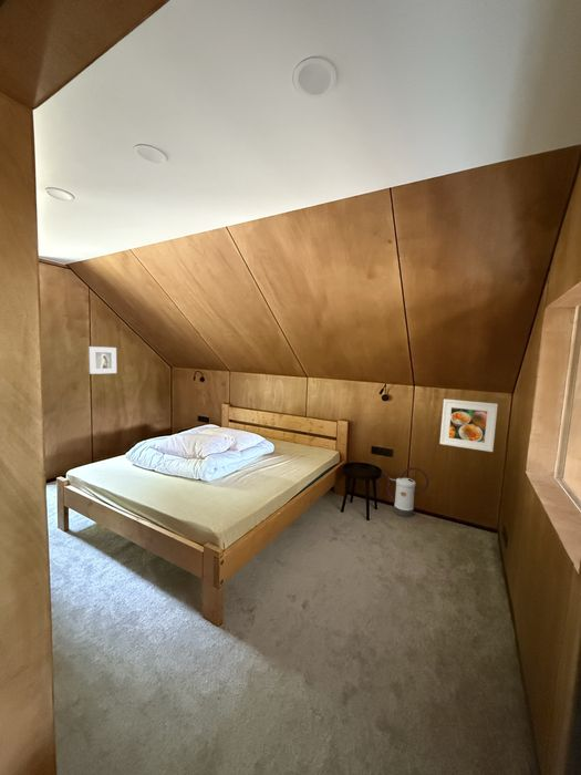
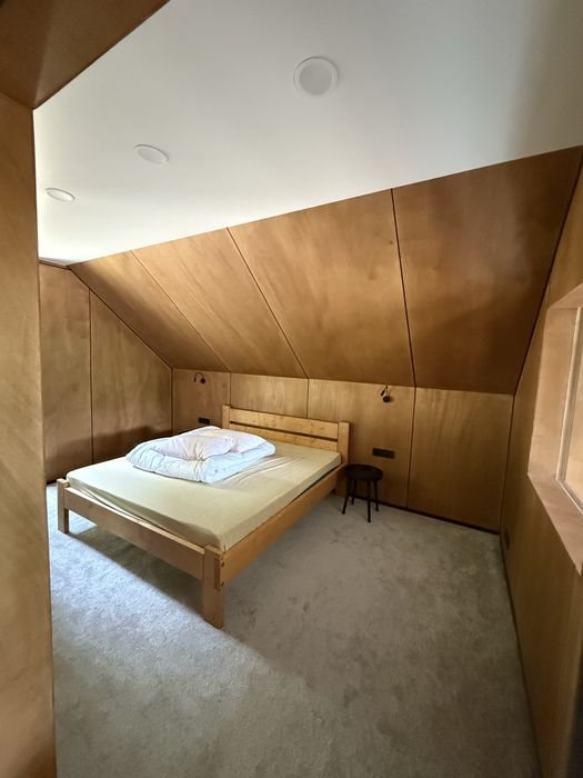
- watering can (404, 488)
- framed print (103, 360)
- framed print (467, 424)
